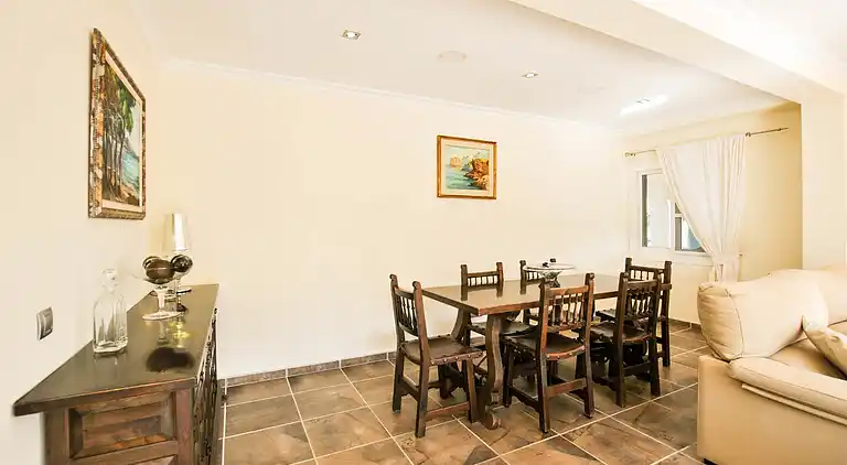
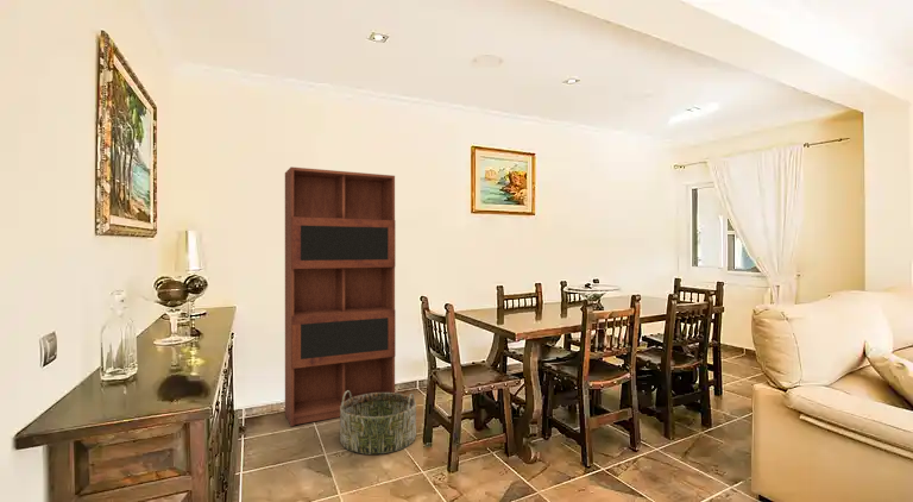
+ basket (378, 414)
+ bookcase (341, 293)
